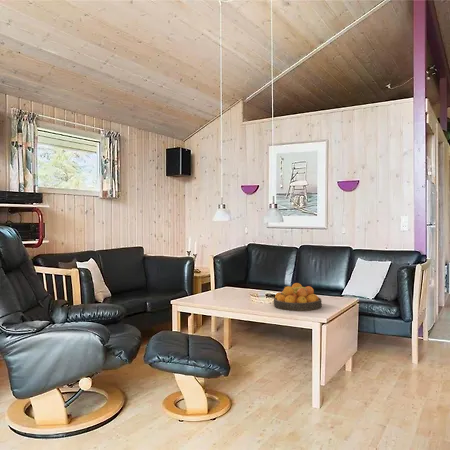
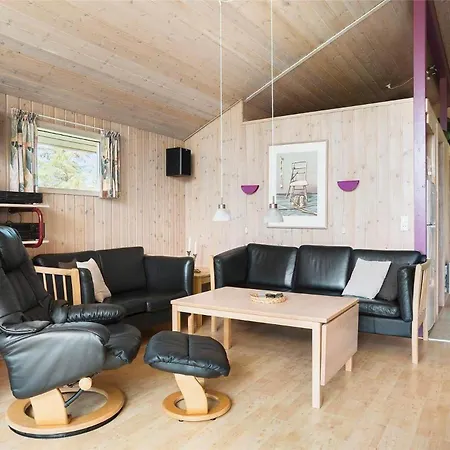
- fruit bowl (297, 295)
